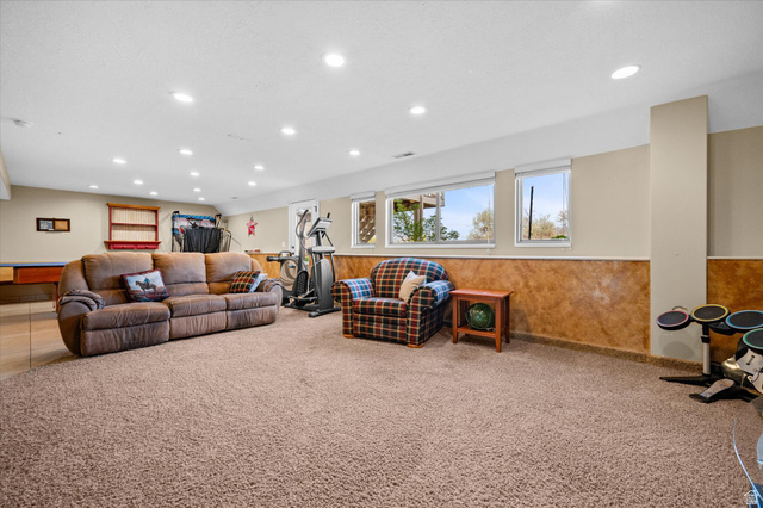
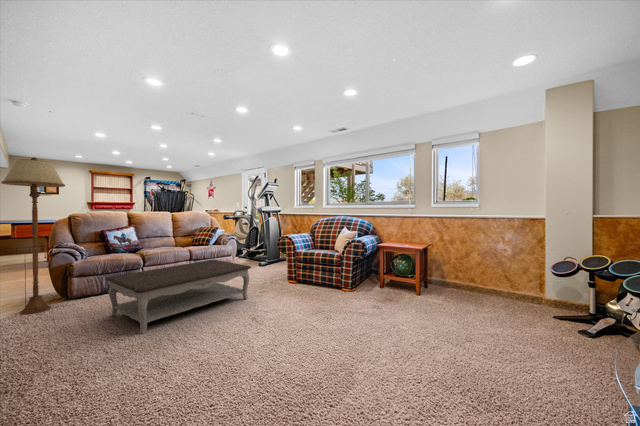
+ coffee table (185, 288)
+ floor lamp (35, 234)
